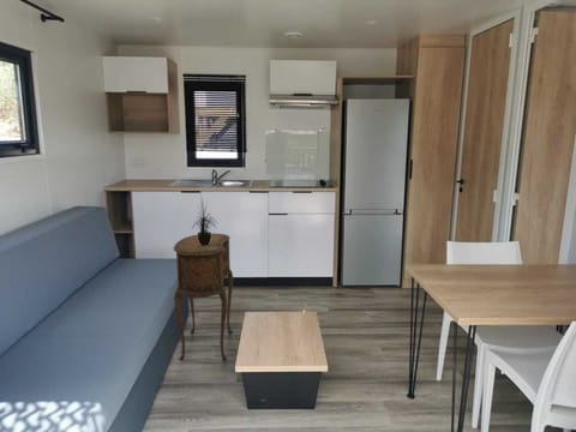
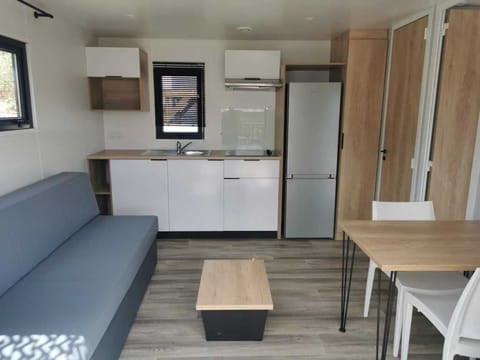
- side table (204, 294)
- potted plant (204, 217)
